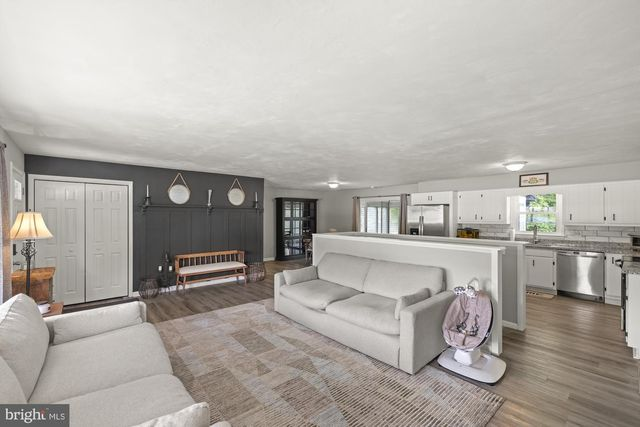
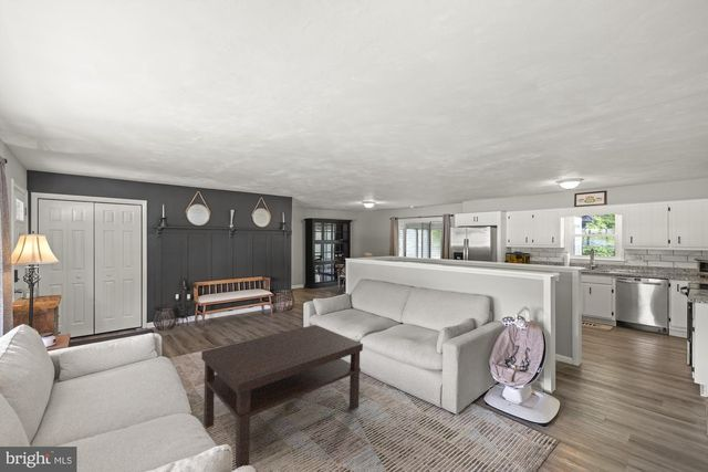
+ coffee table (285, 380)
